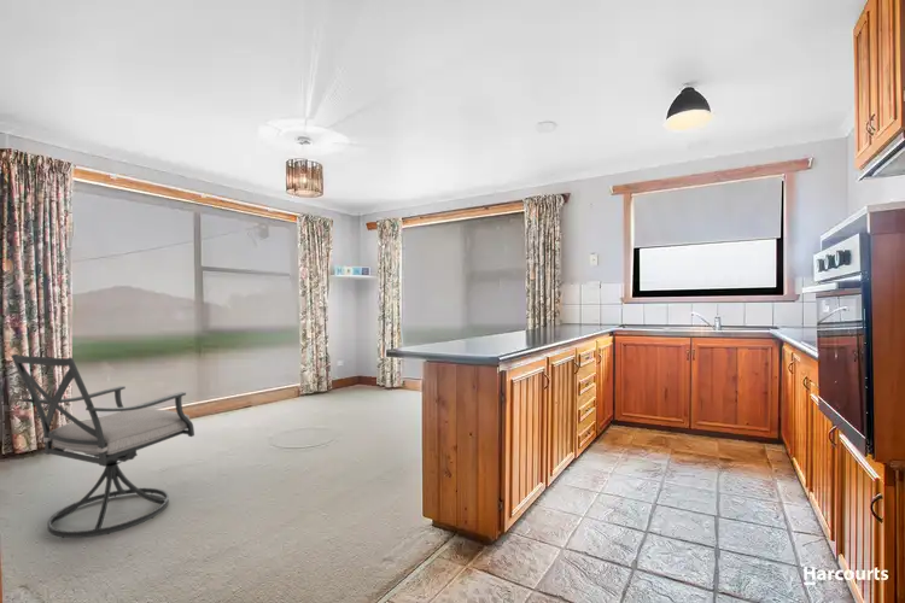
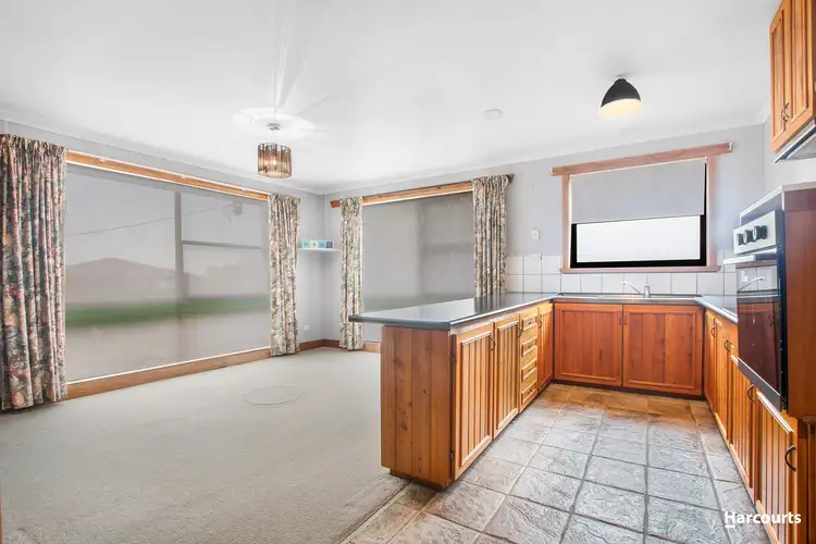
- chair (106, 432)
